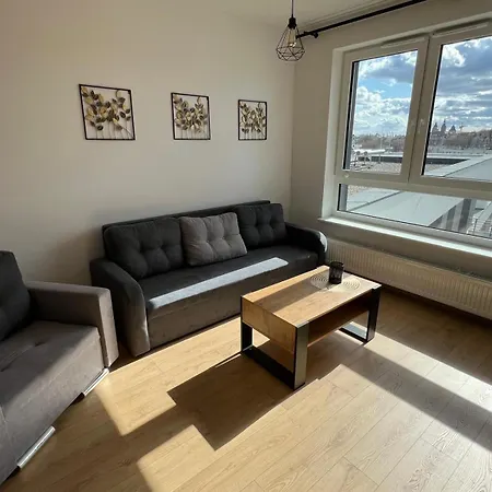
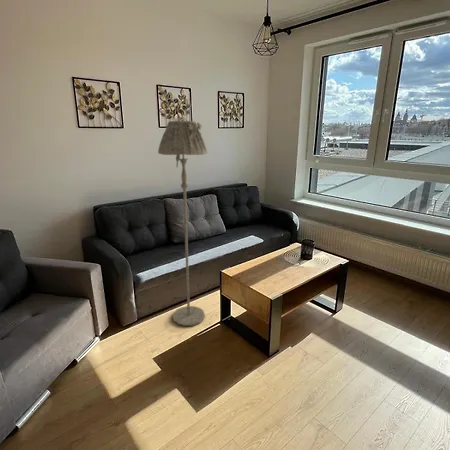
+ floor lamp (185, 228)
